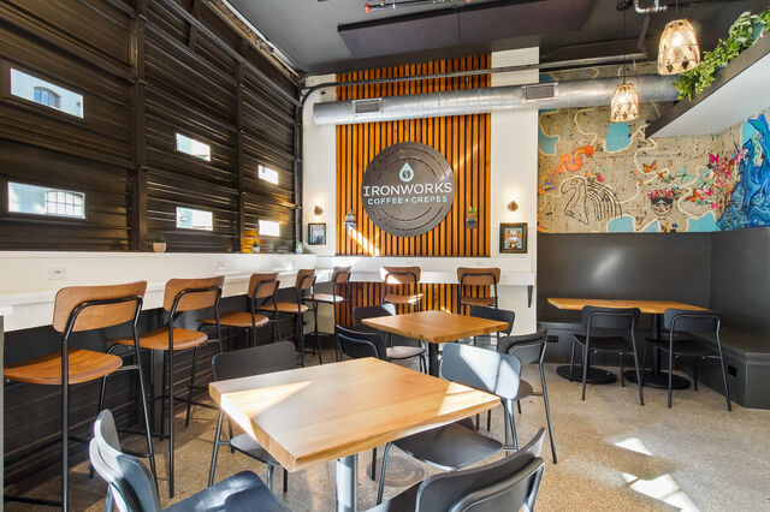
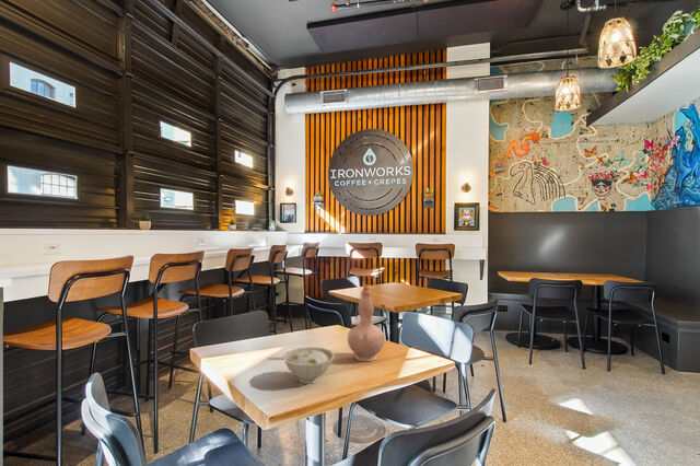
+ vase (365, 321)
+ bowl (308, 365)
